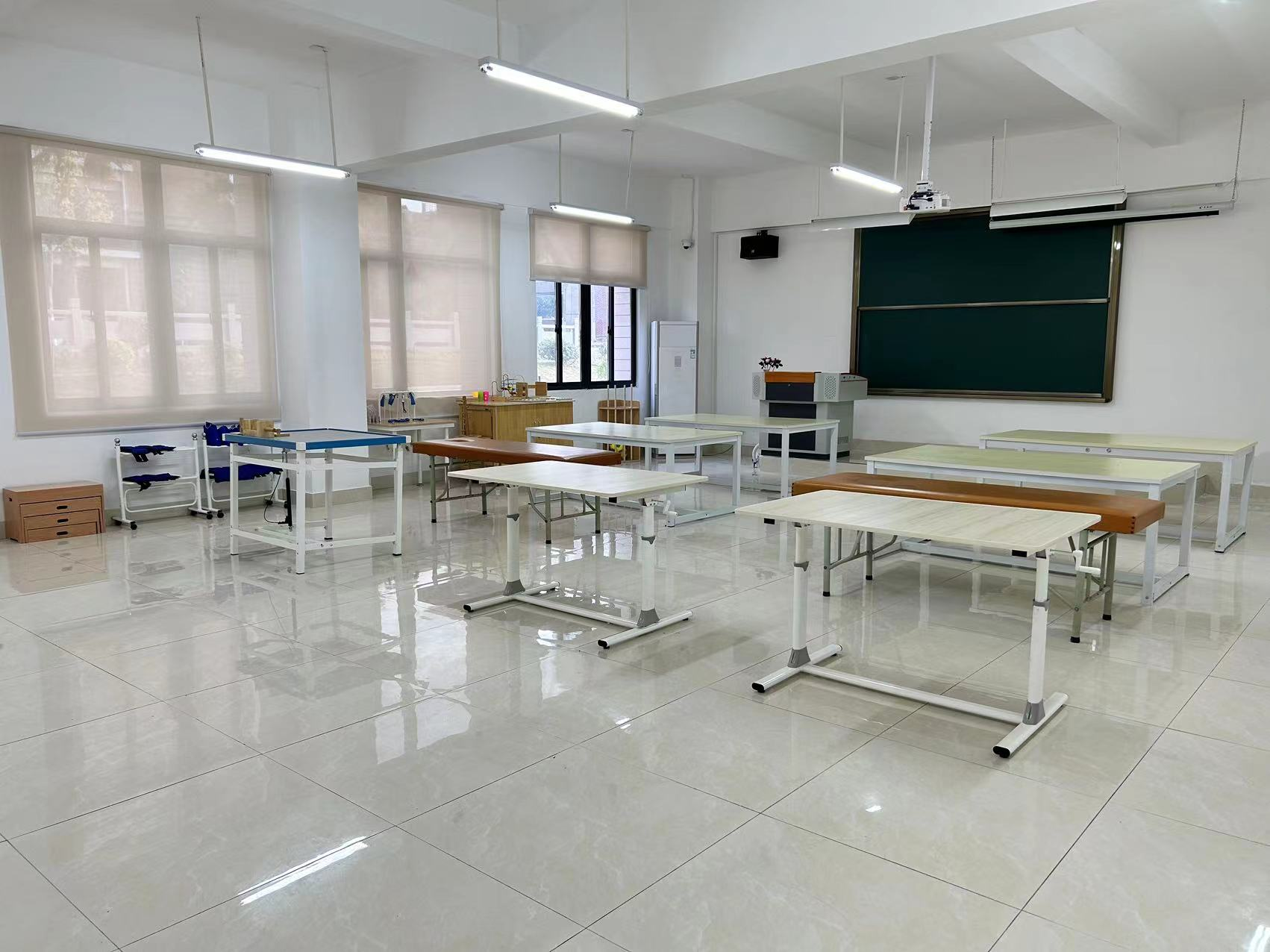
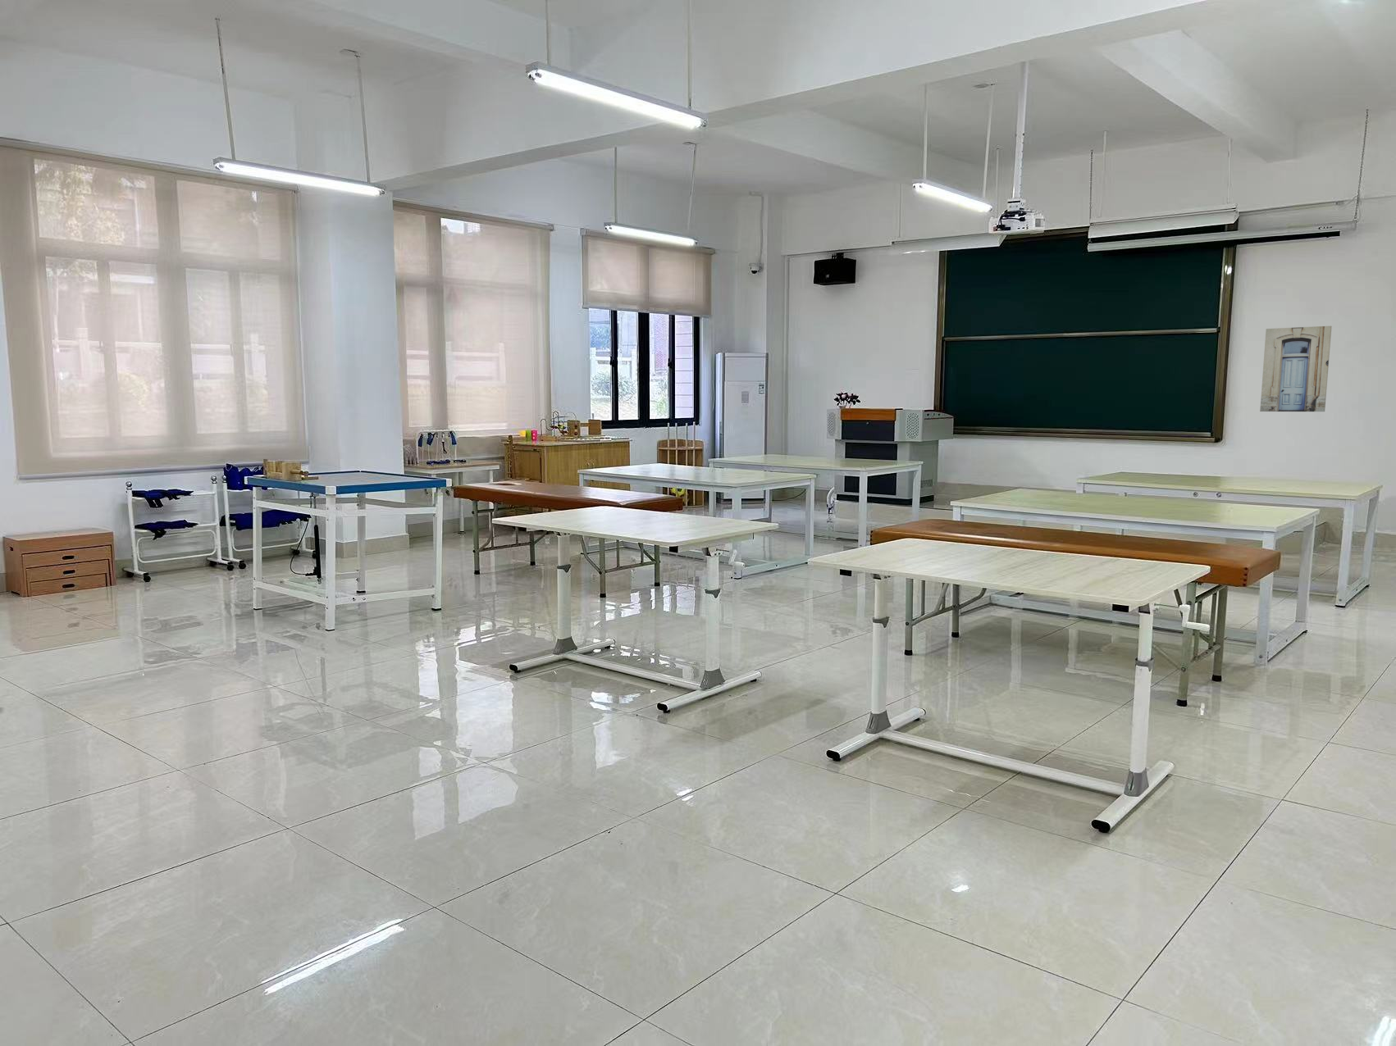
+ wall art (1294, 369)
